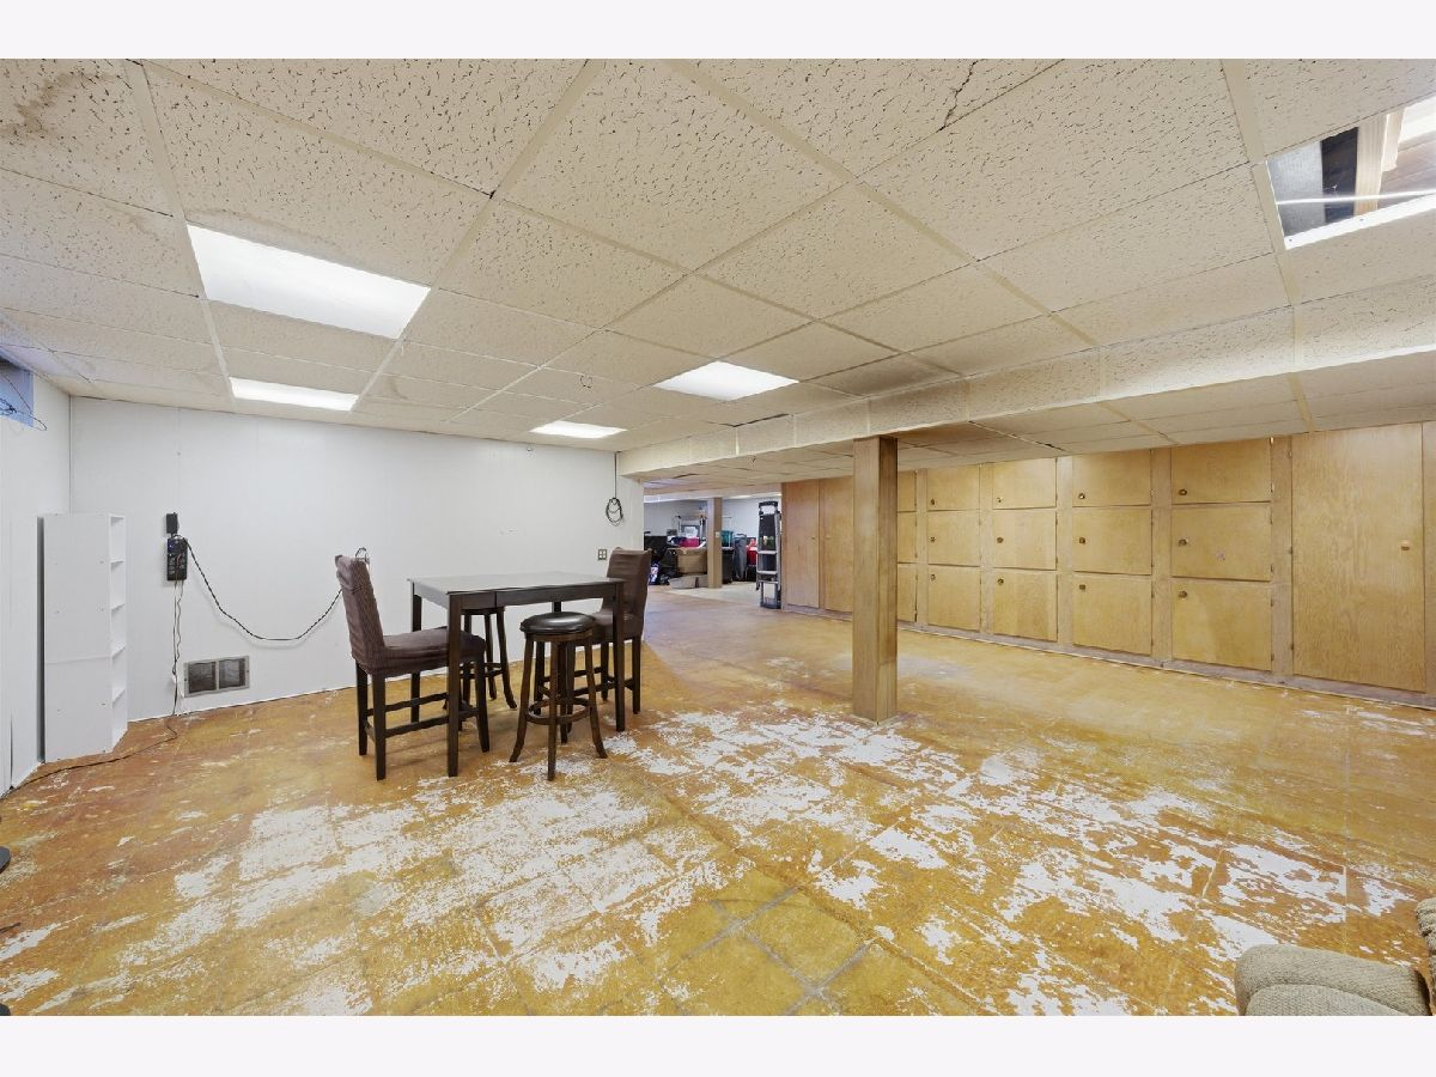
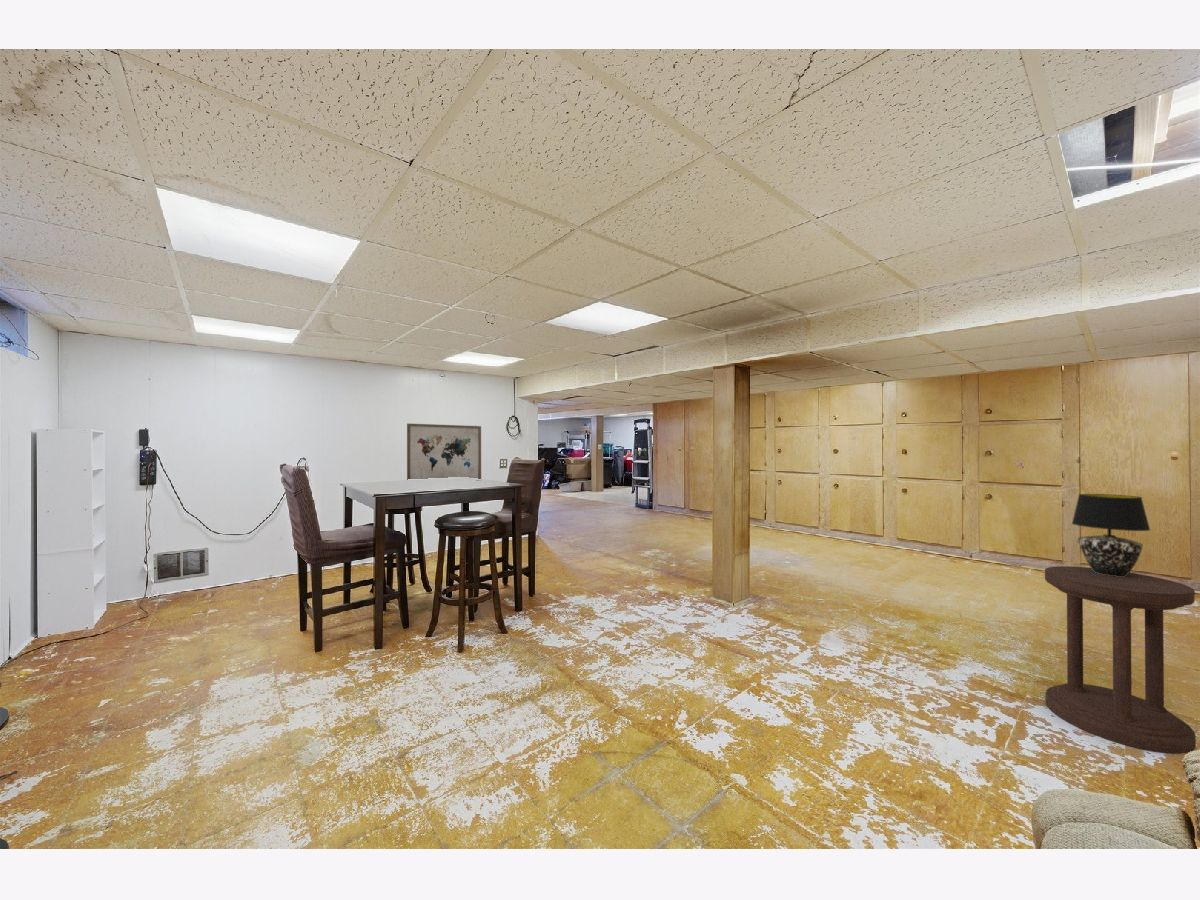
+ wall art (446, 453)
+ table lamp (1109, 534)
+ side table (1114, 649)
